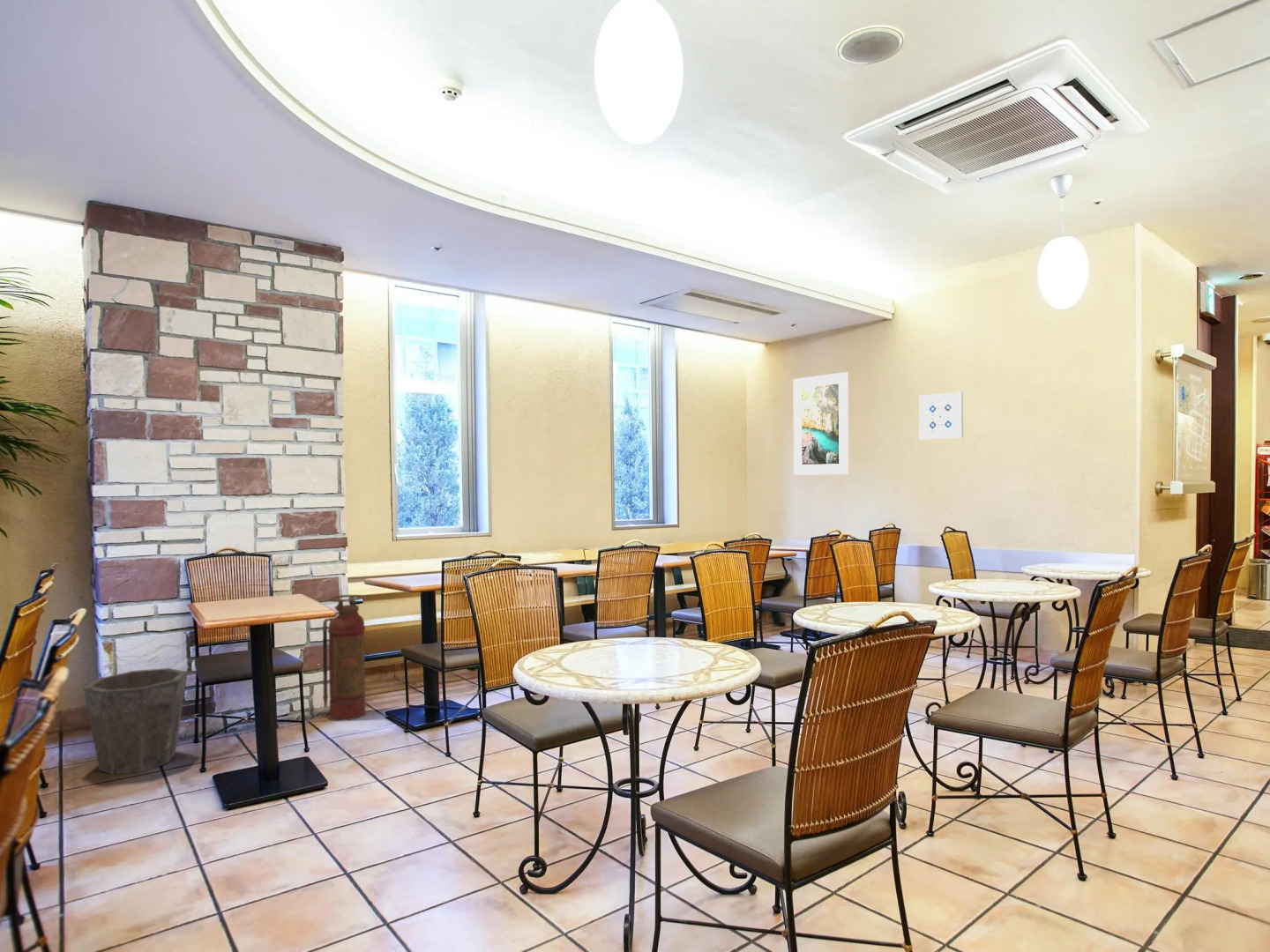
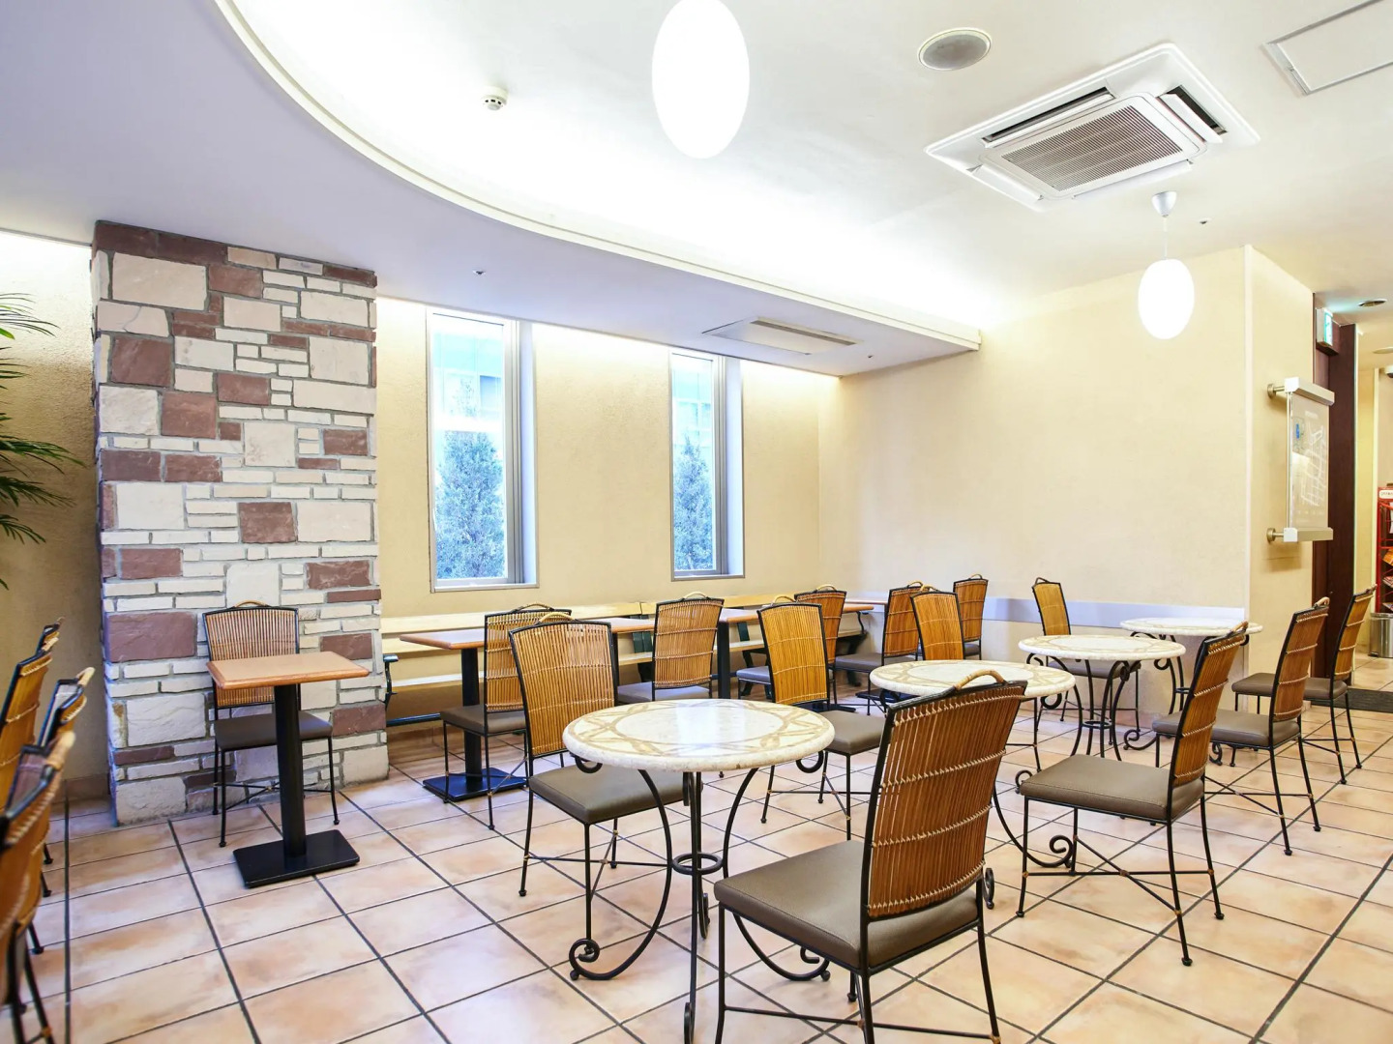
- waste bin (138, 720)
- fire extinguisher (344, 656)
- wall art (940, 416)
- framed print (820, 425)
